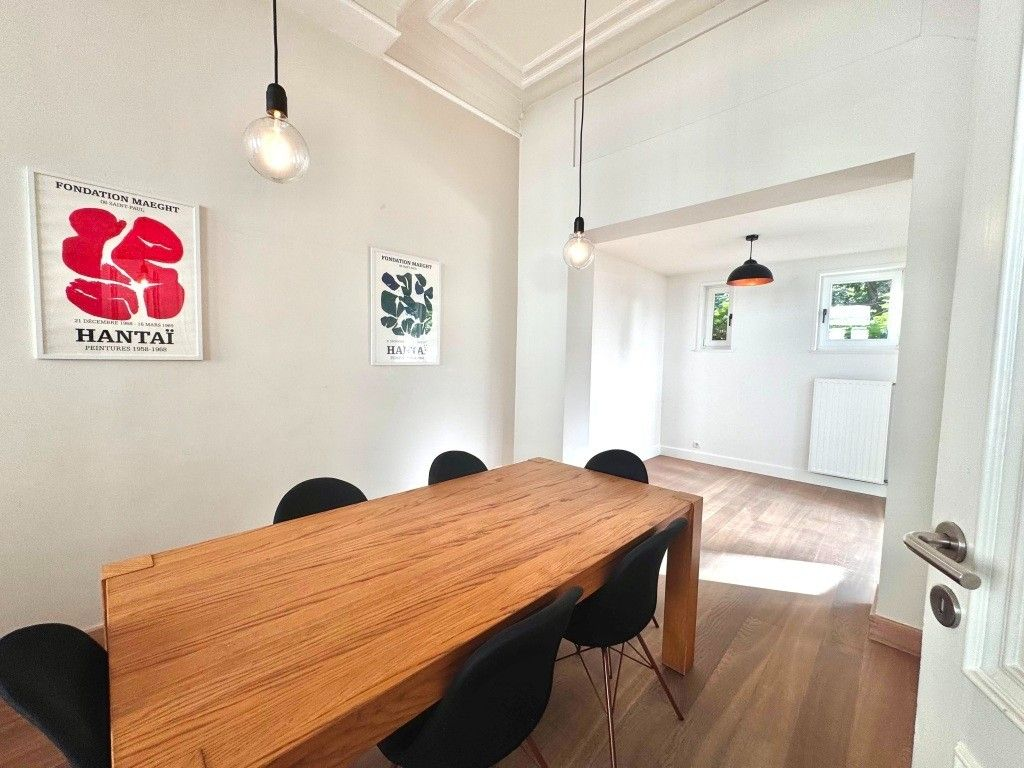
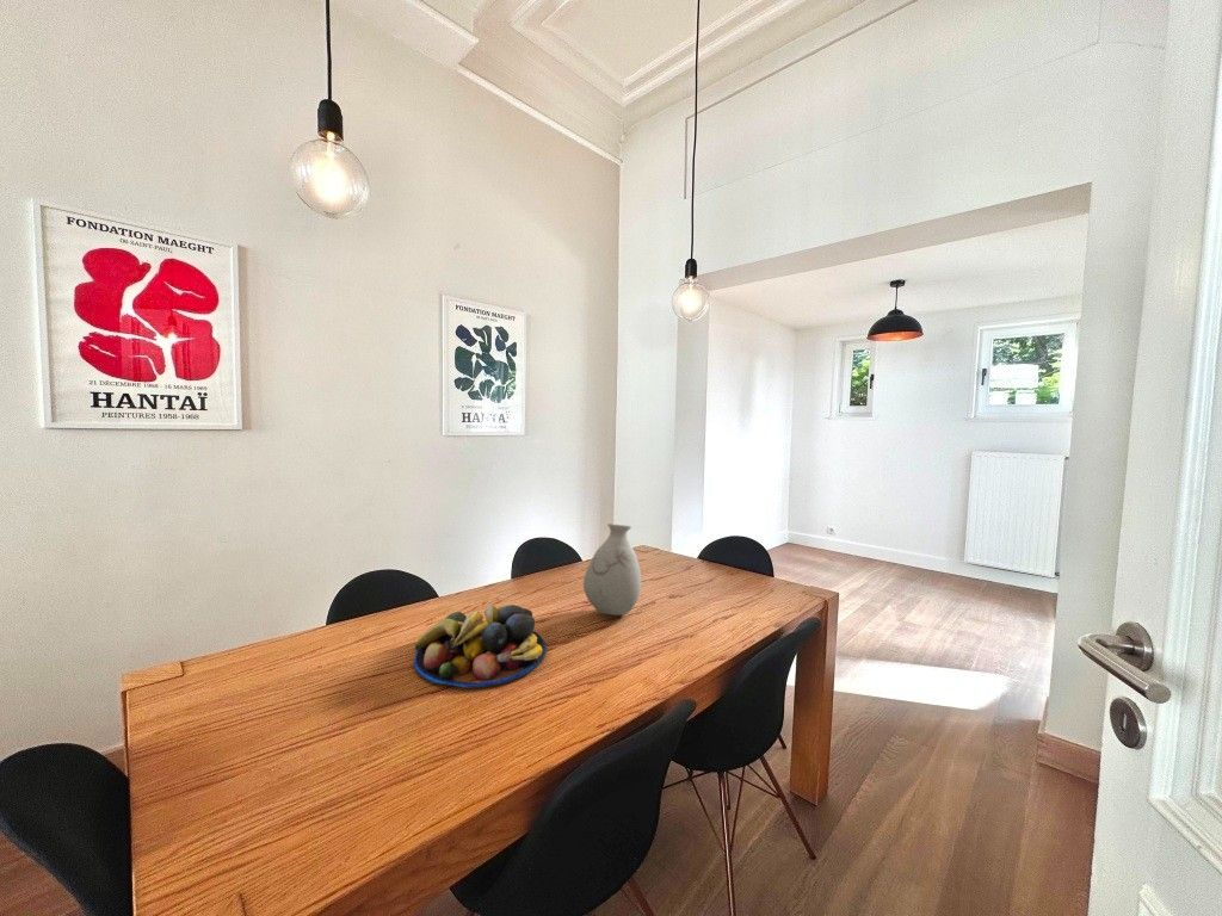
+ vase (612, 569)
+ fruit bowl (481, 631)
